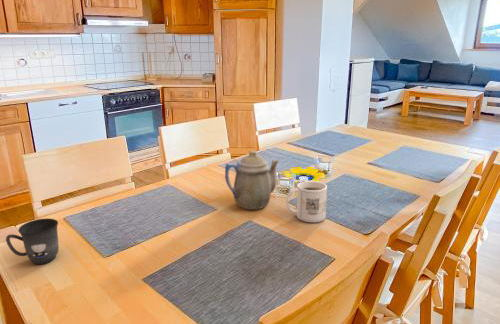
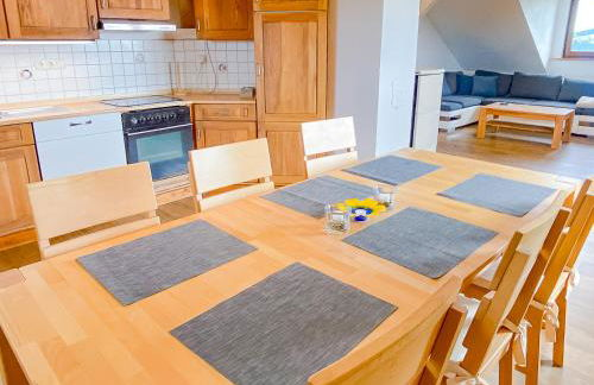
- mug (308, 200)
- mug (34, 243)
- teapot (252, 177)
